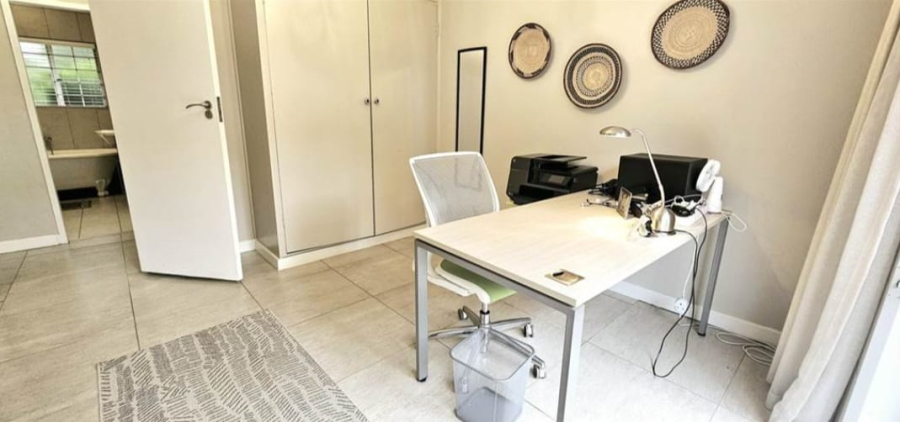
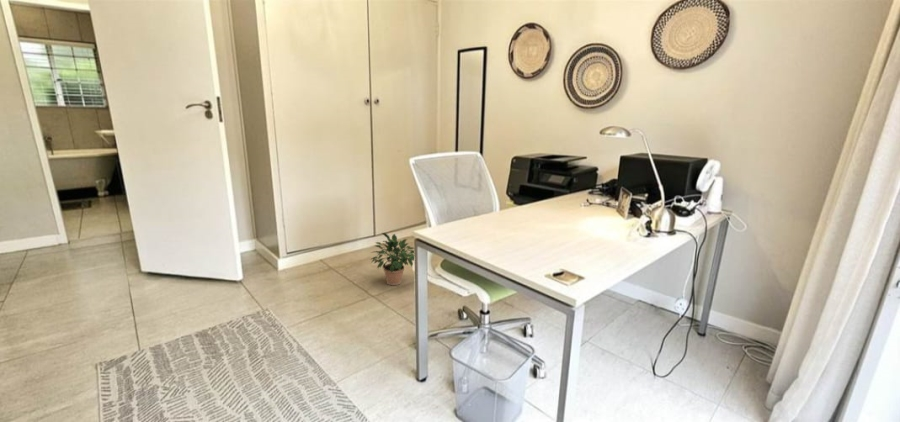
+ potted plant (396, 259)
